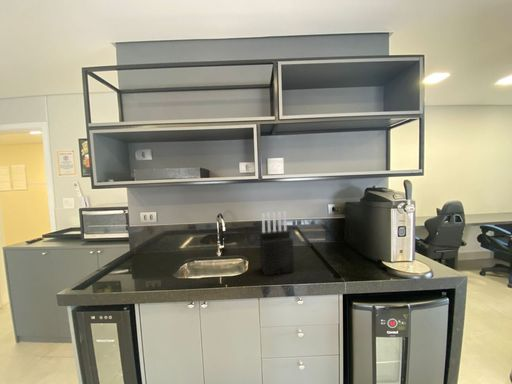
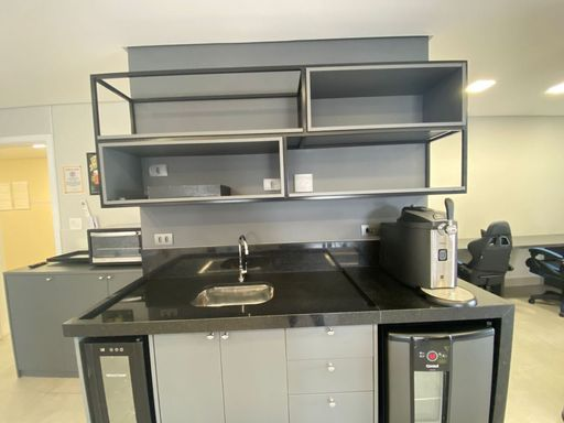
- knife block (276, 242)
